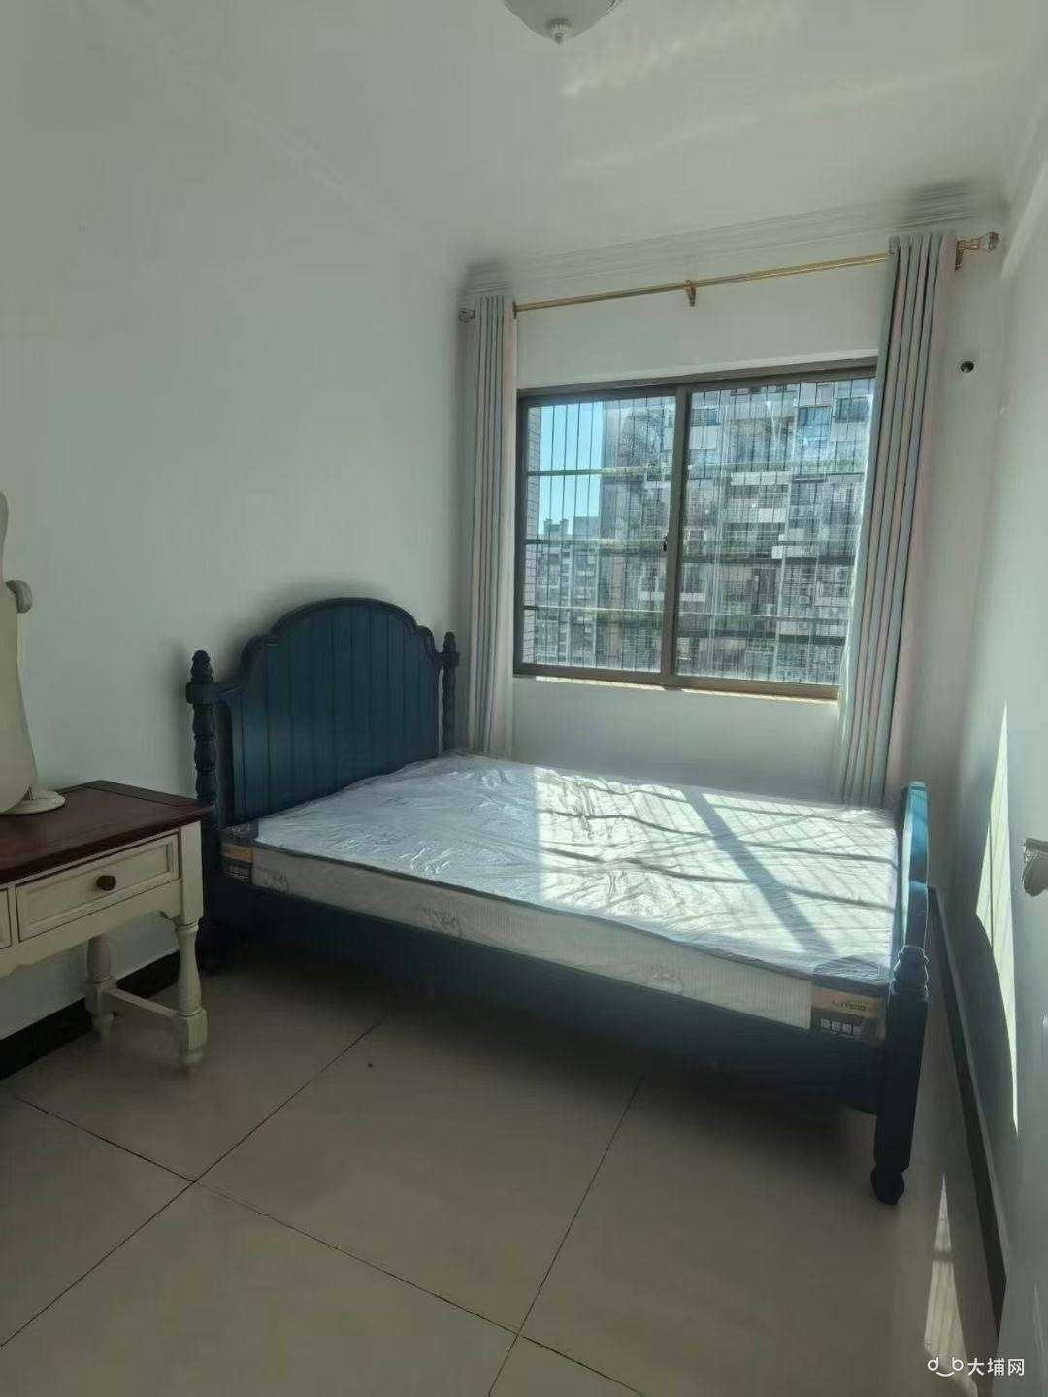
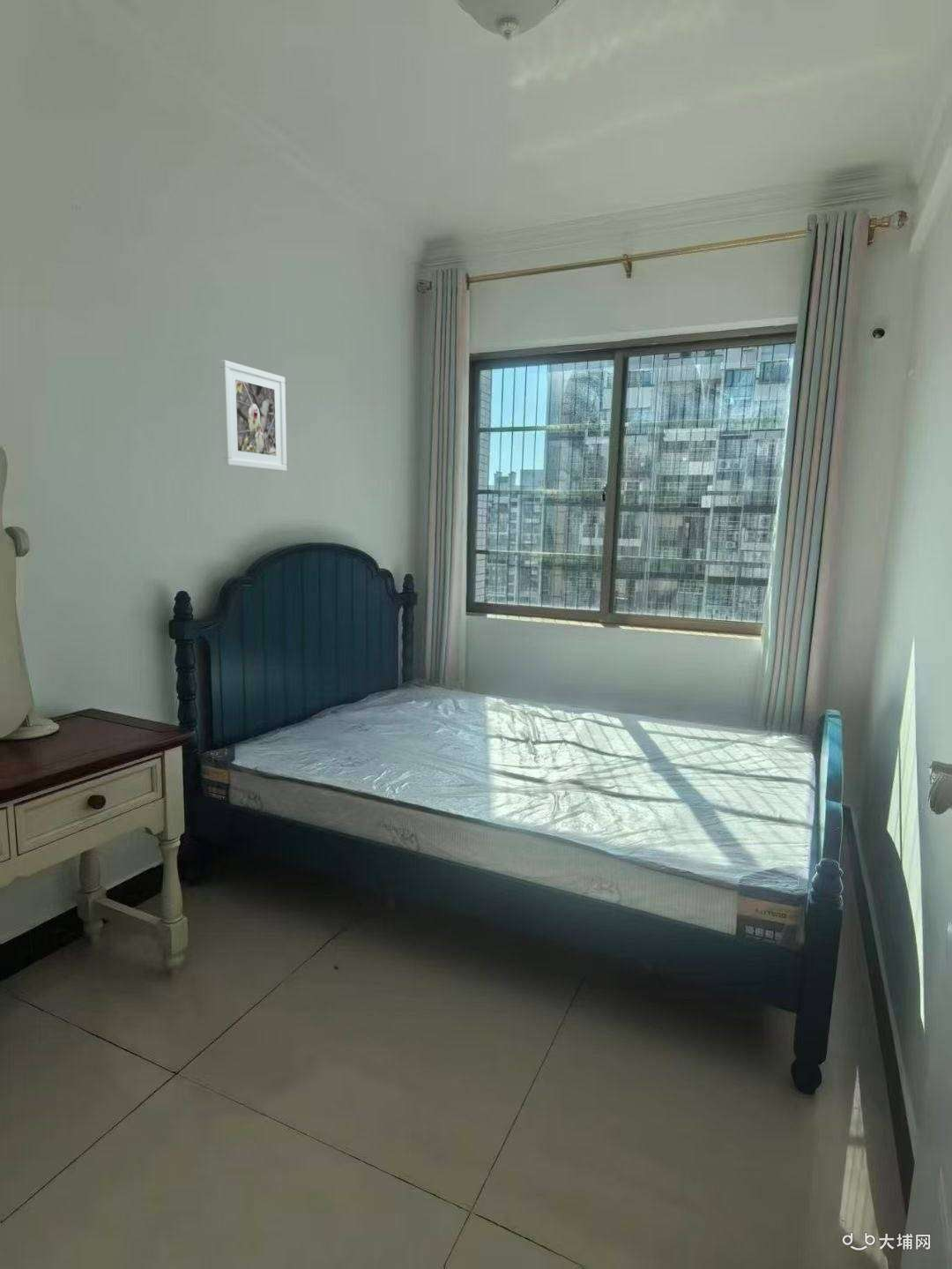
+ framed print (256, 419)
